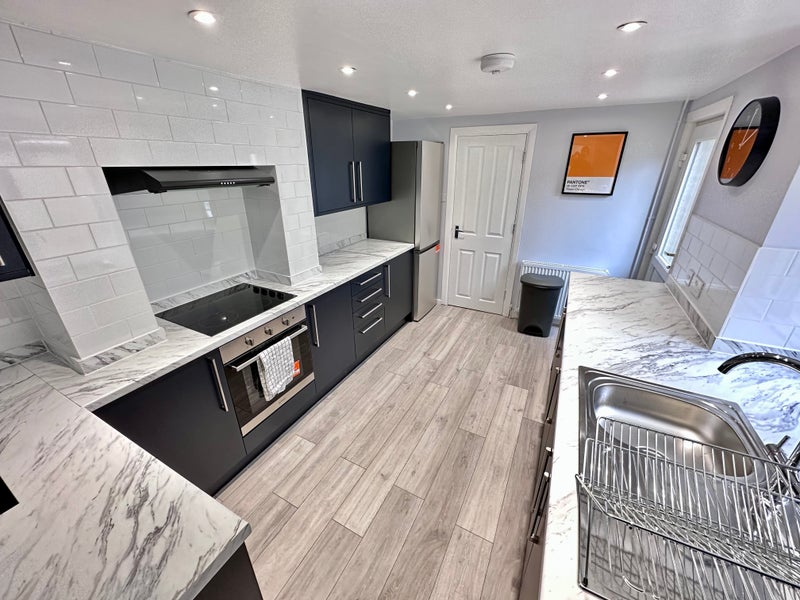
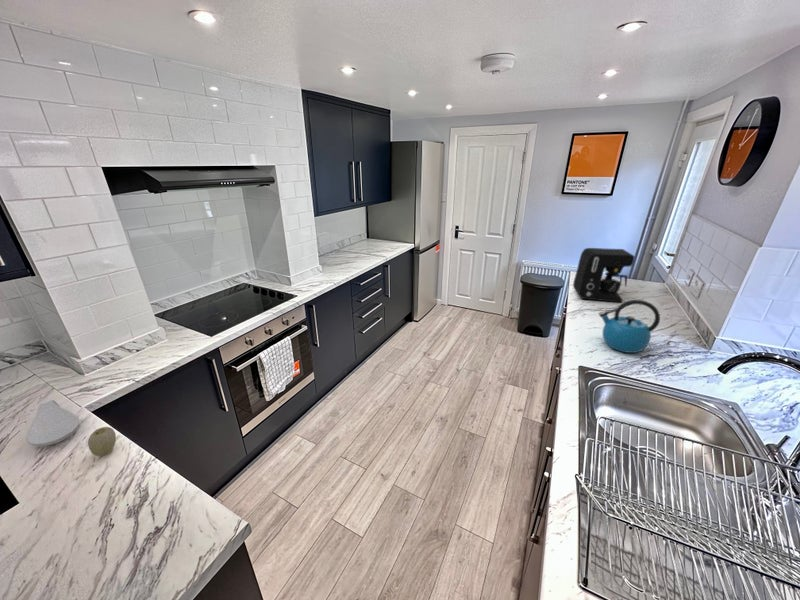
+ fruit (102, 441)
+ coffee maker (605, 274)
+ spoon rest (51, 420)
+ kettle (626, 323)
